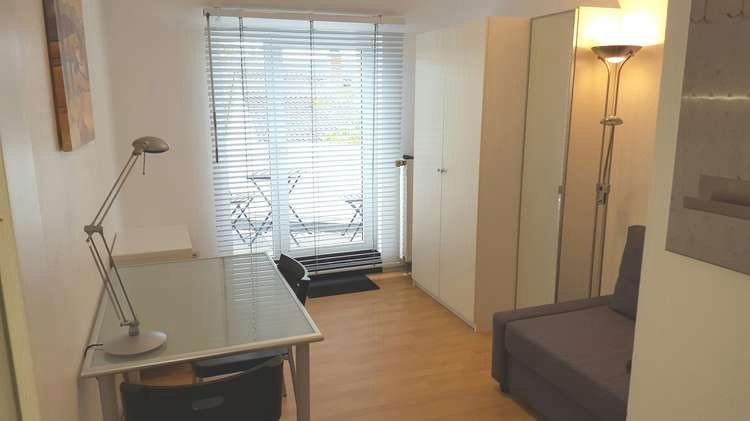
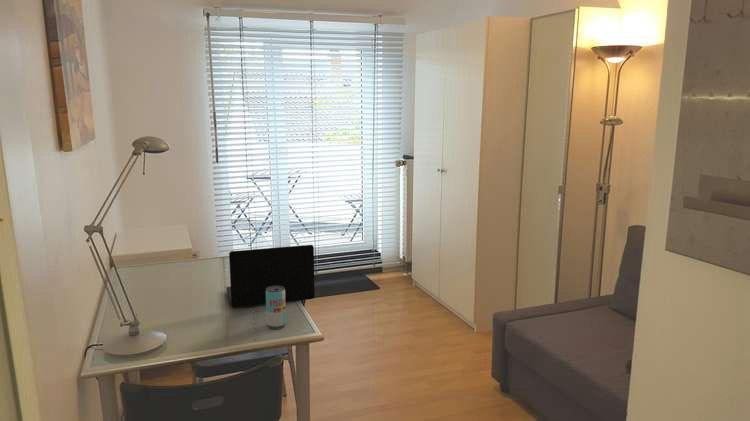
+ beverage can (275, 307)
+ laptop (268, 268)
